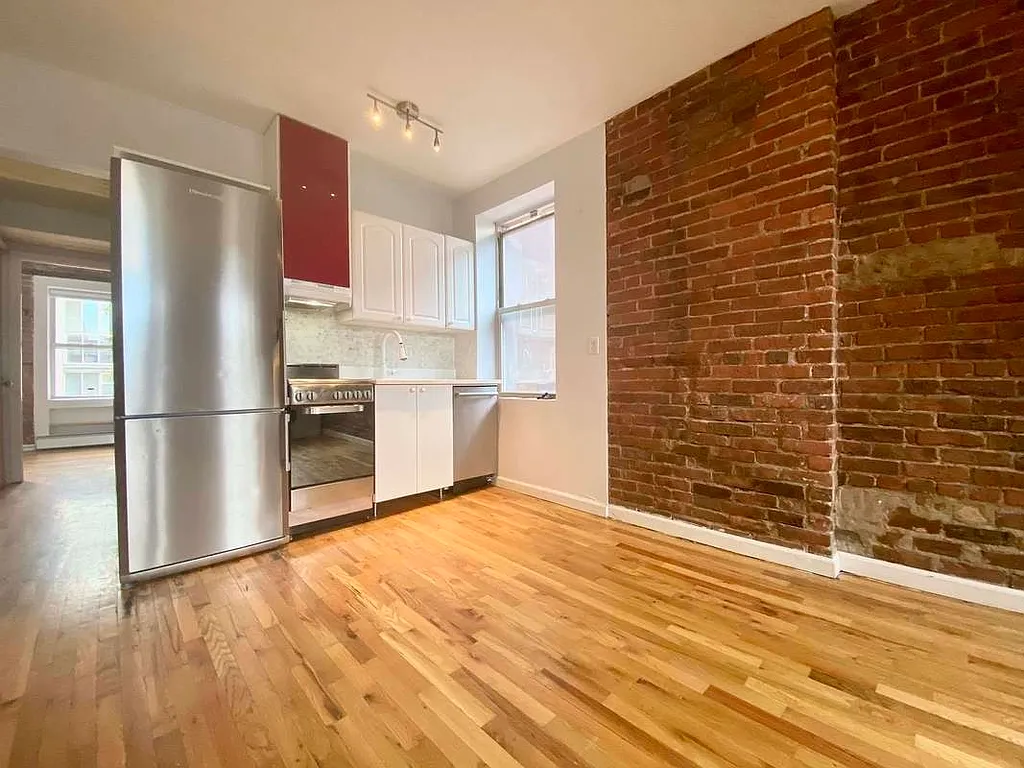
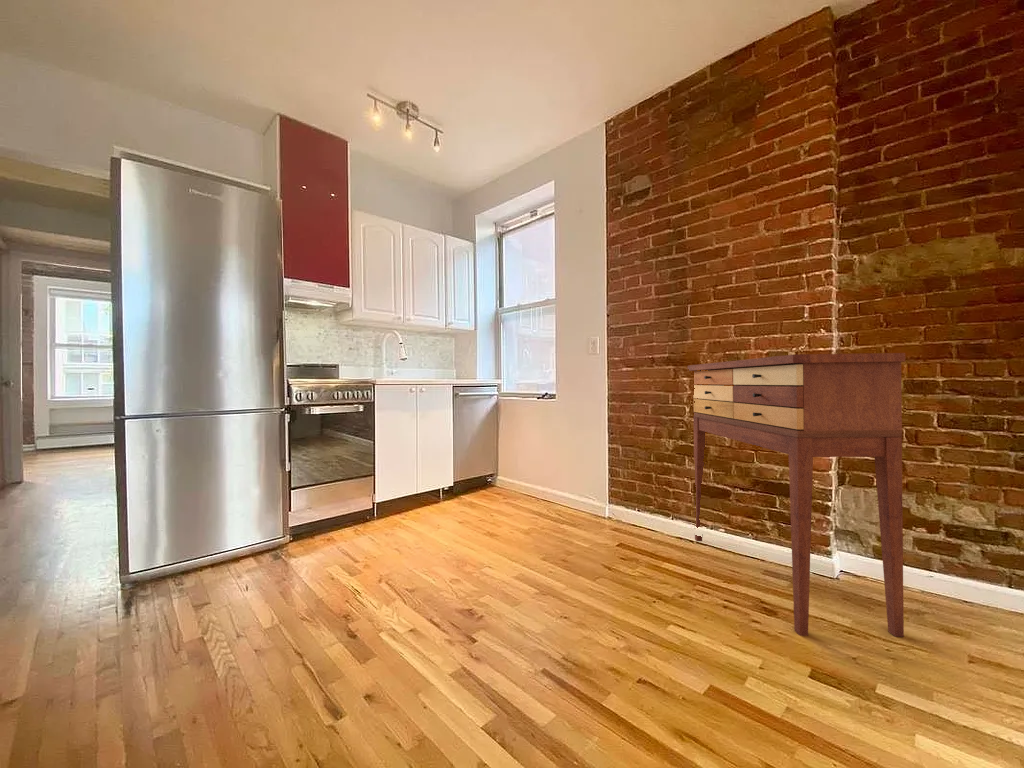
+ console table (774, 450)
